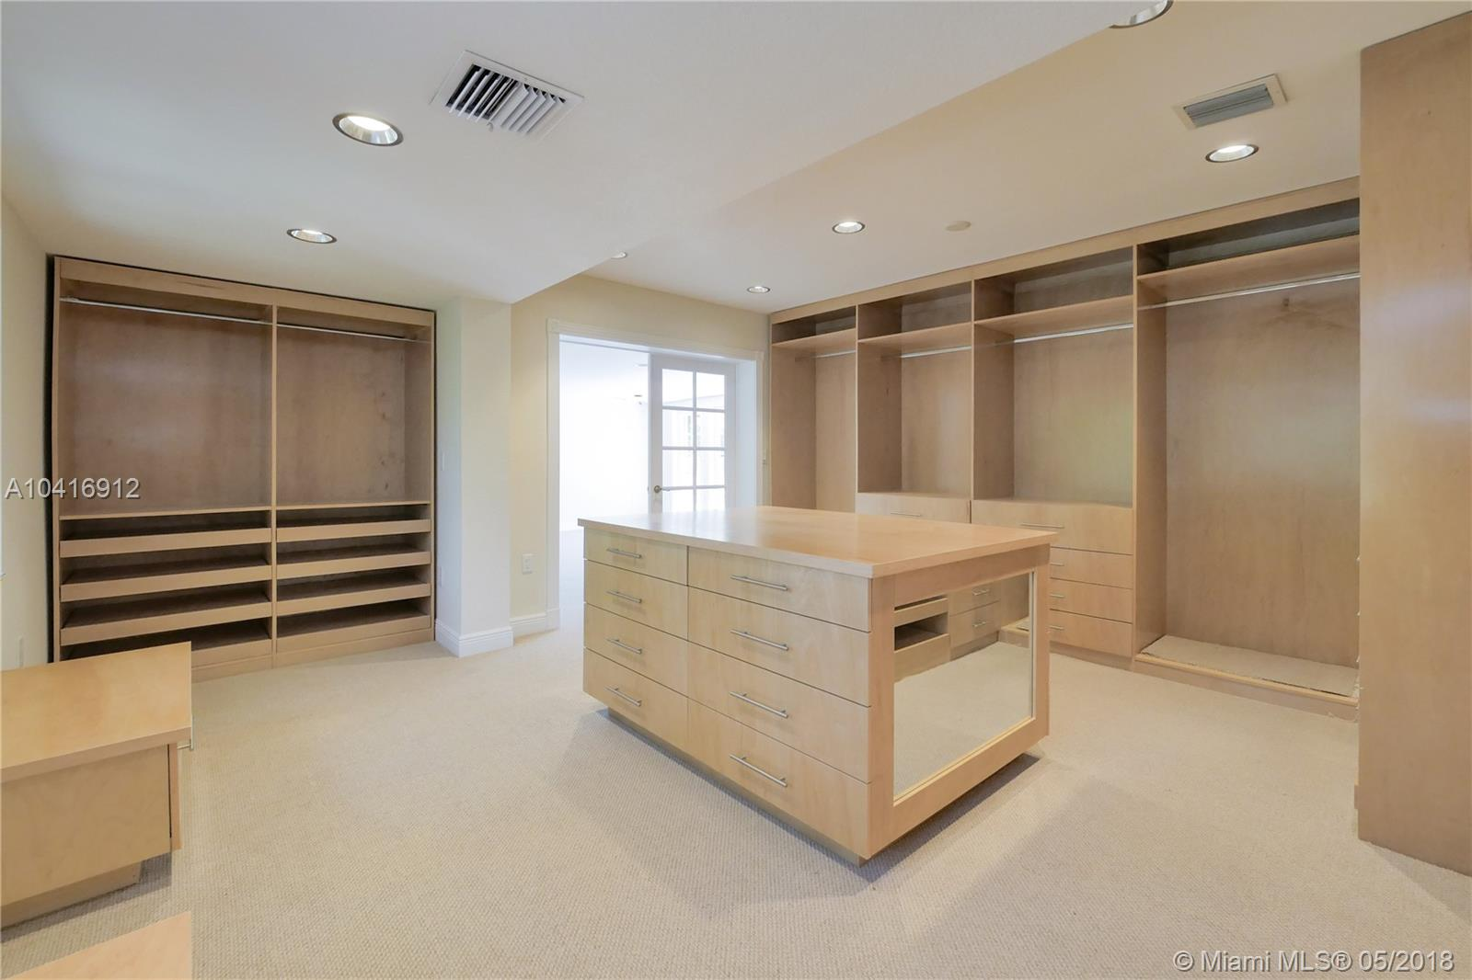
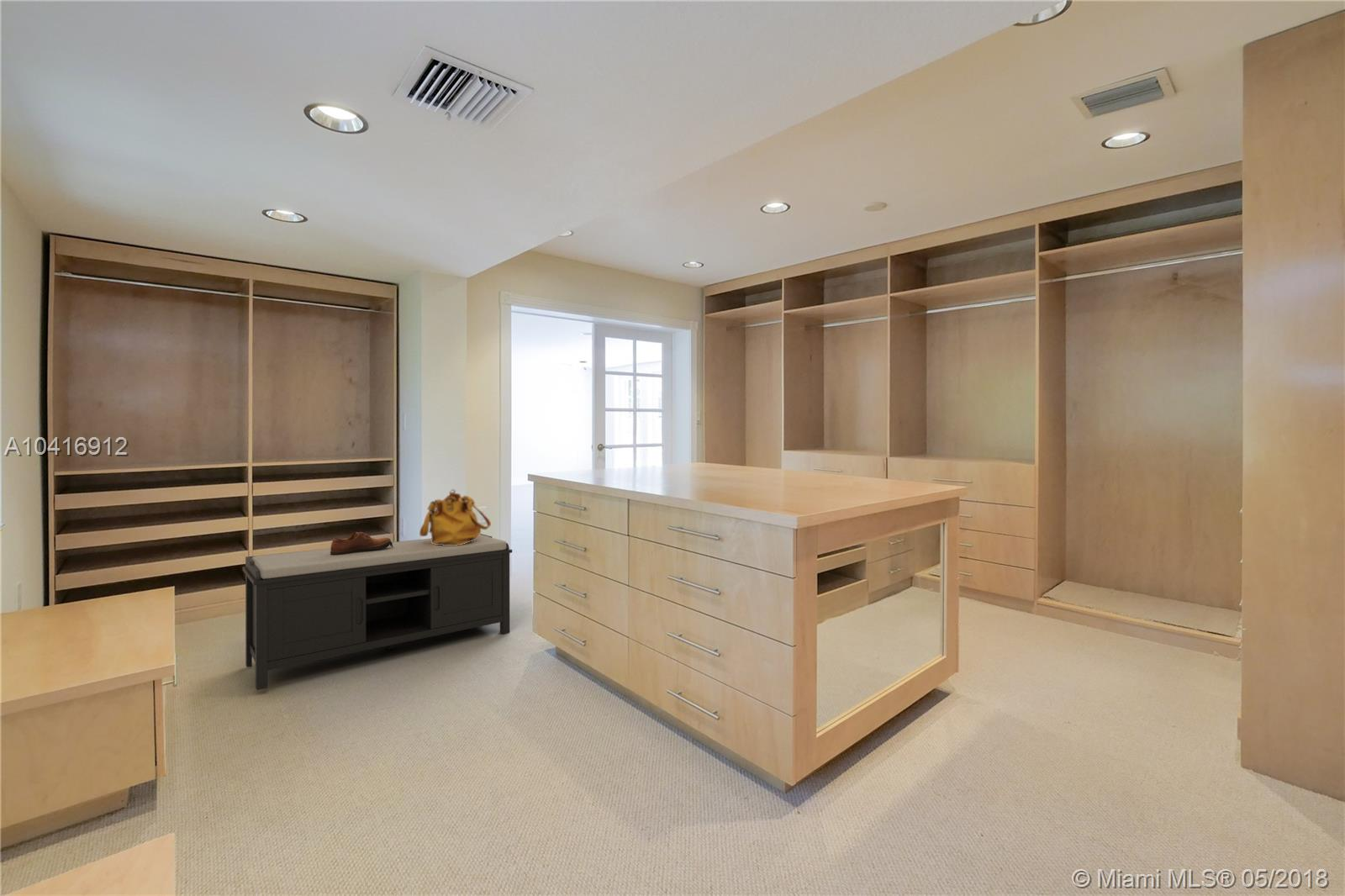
+ shoe (362, 540)
+ handbag (455, 515)
+ bench (388, 598)
